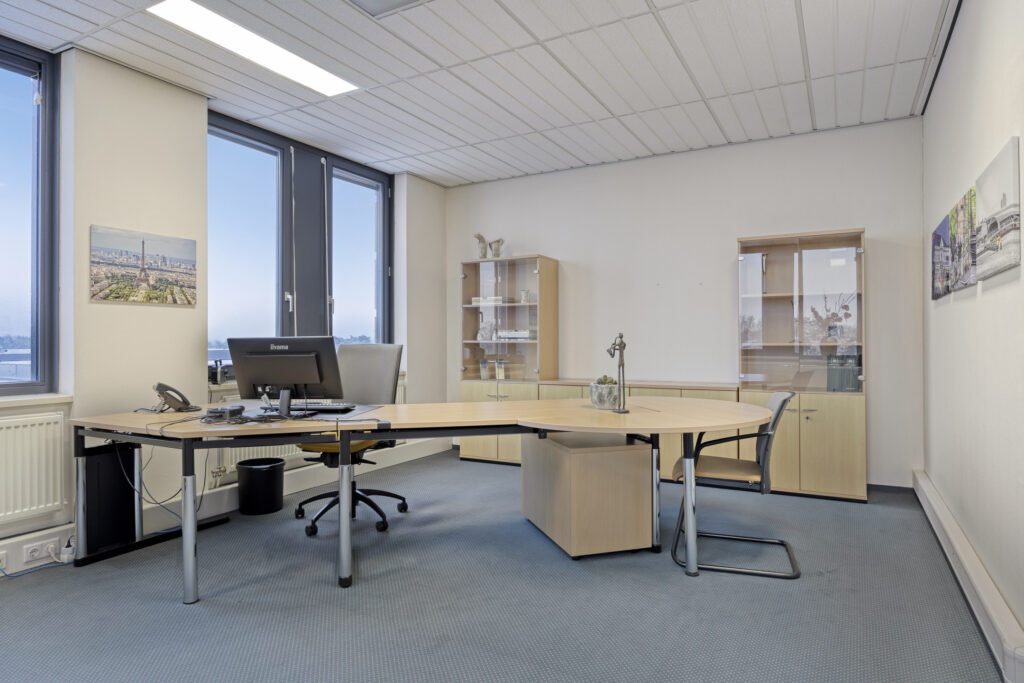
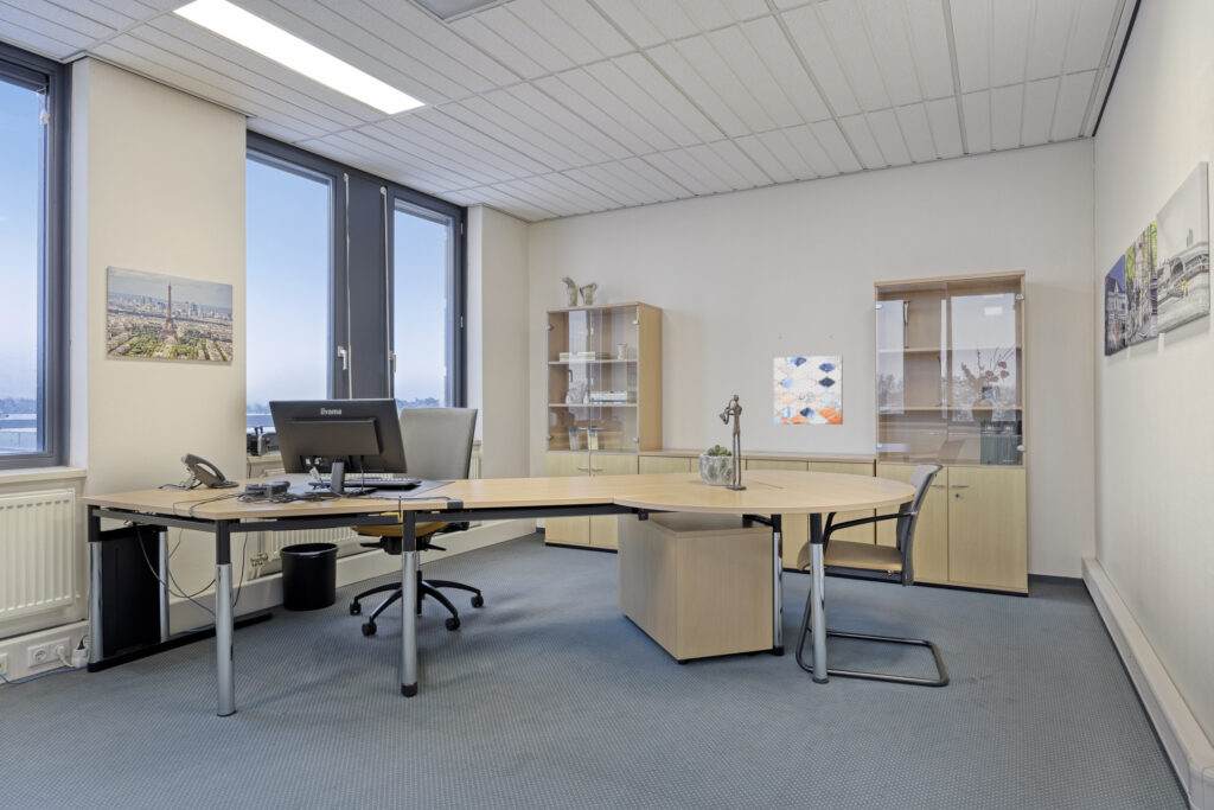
+ wall art (807, 390)
